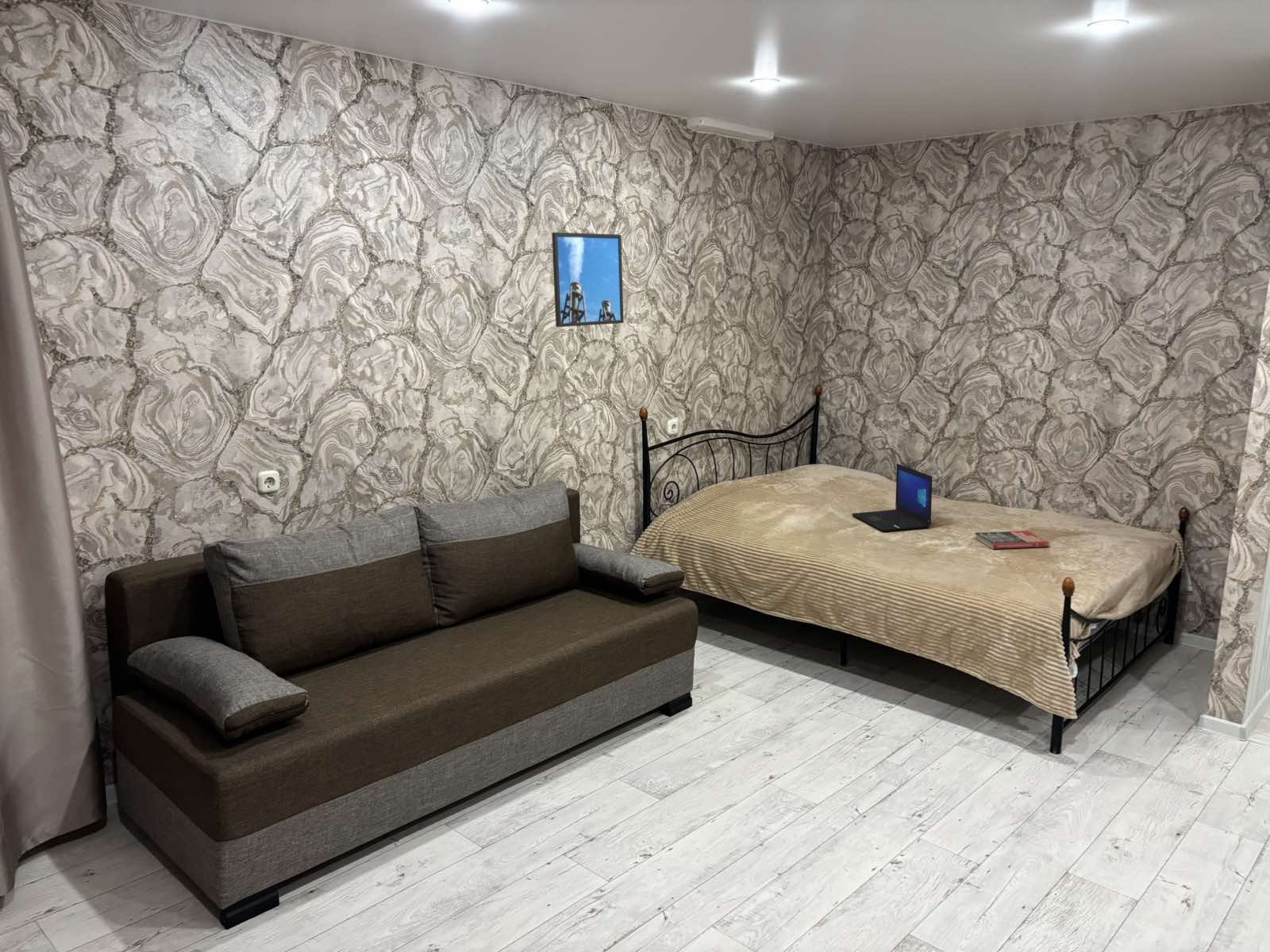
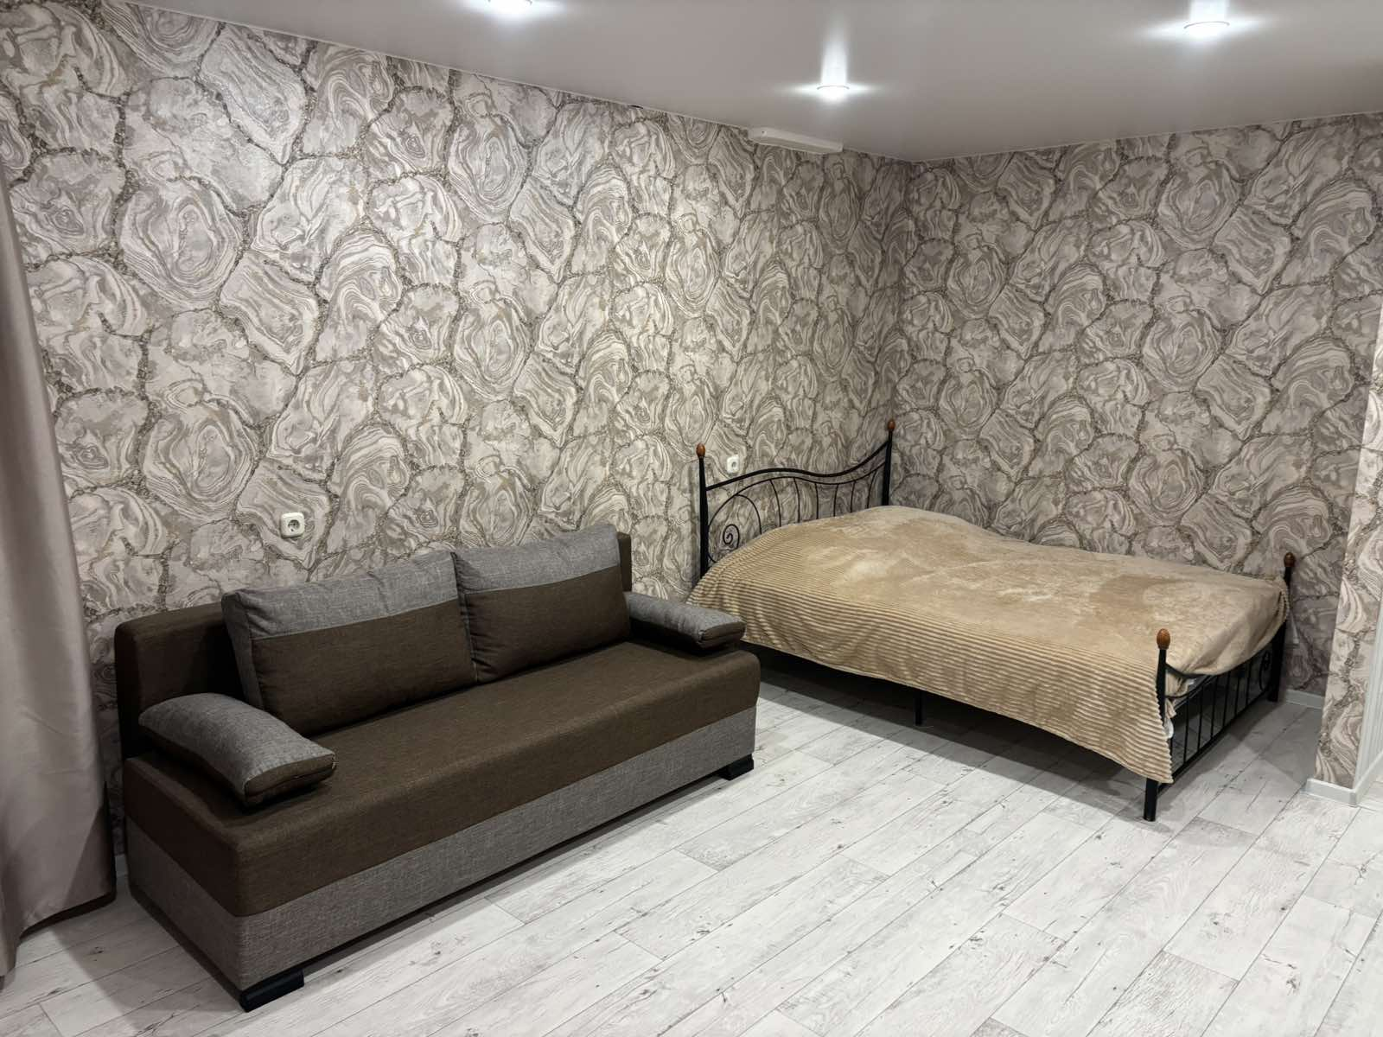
- laptop (896, 496)
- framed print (589, 279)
- book (1010, 539)
